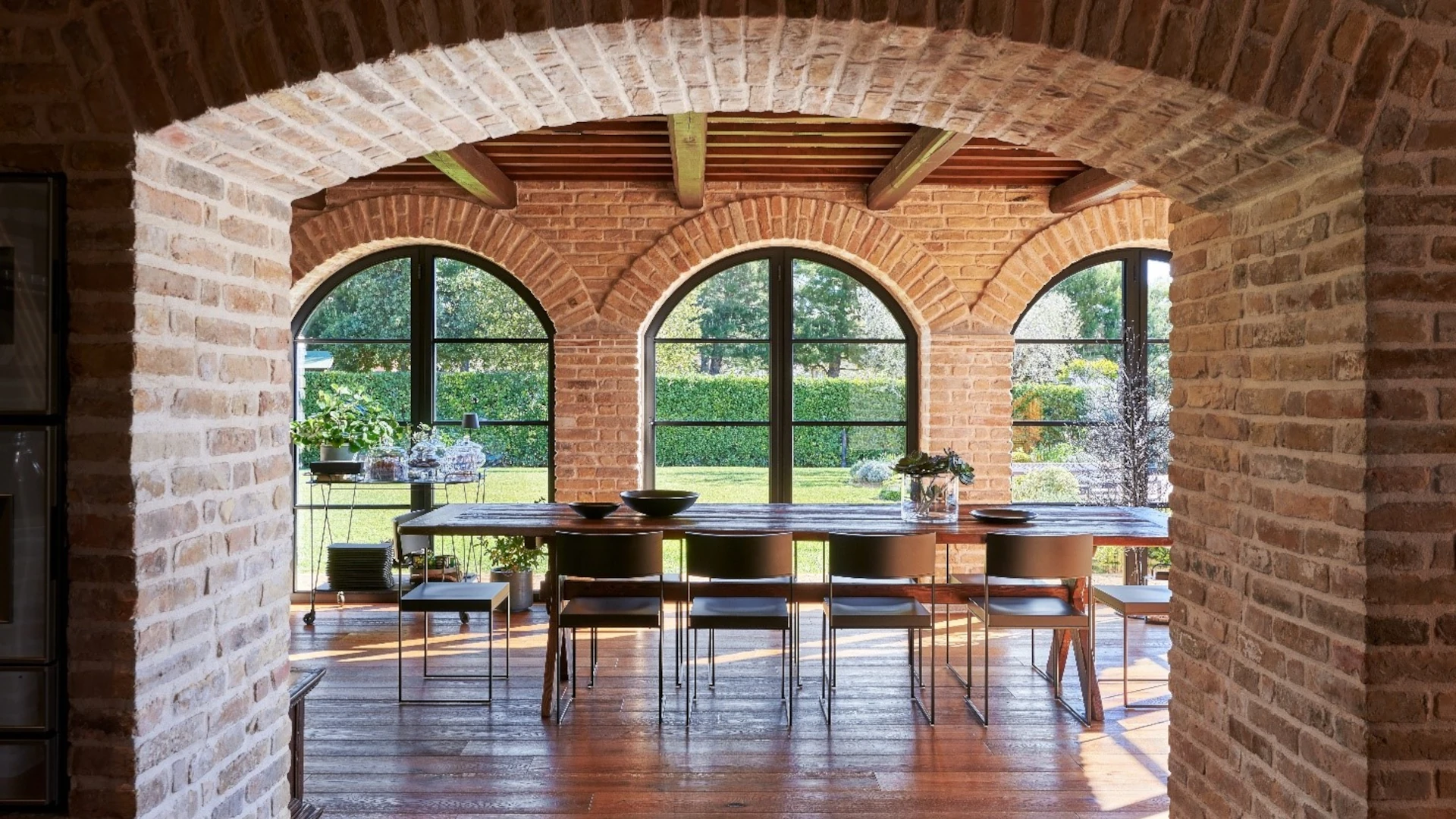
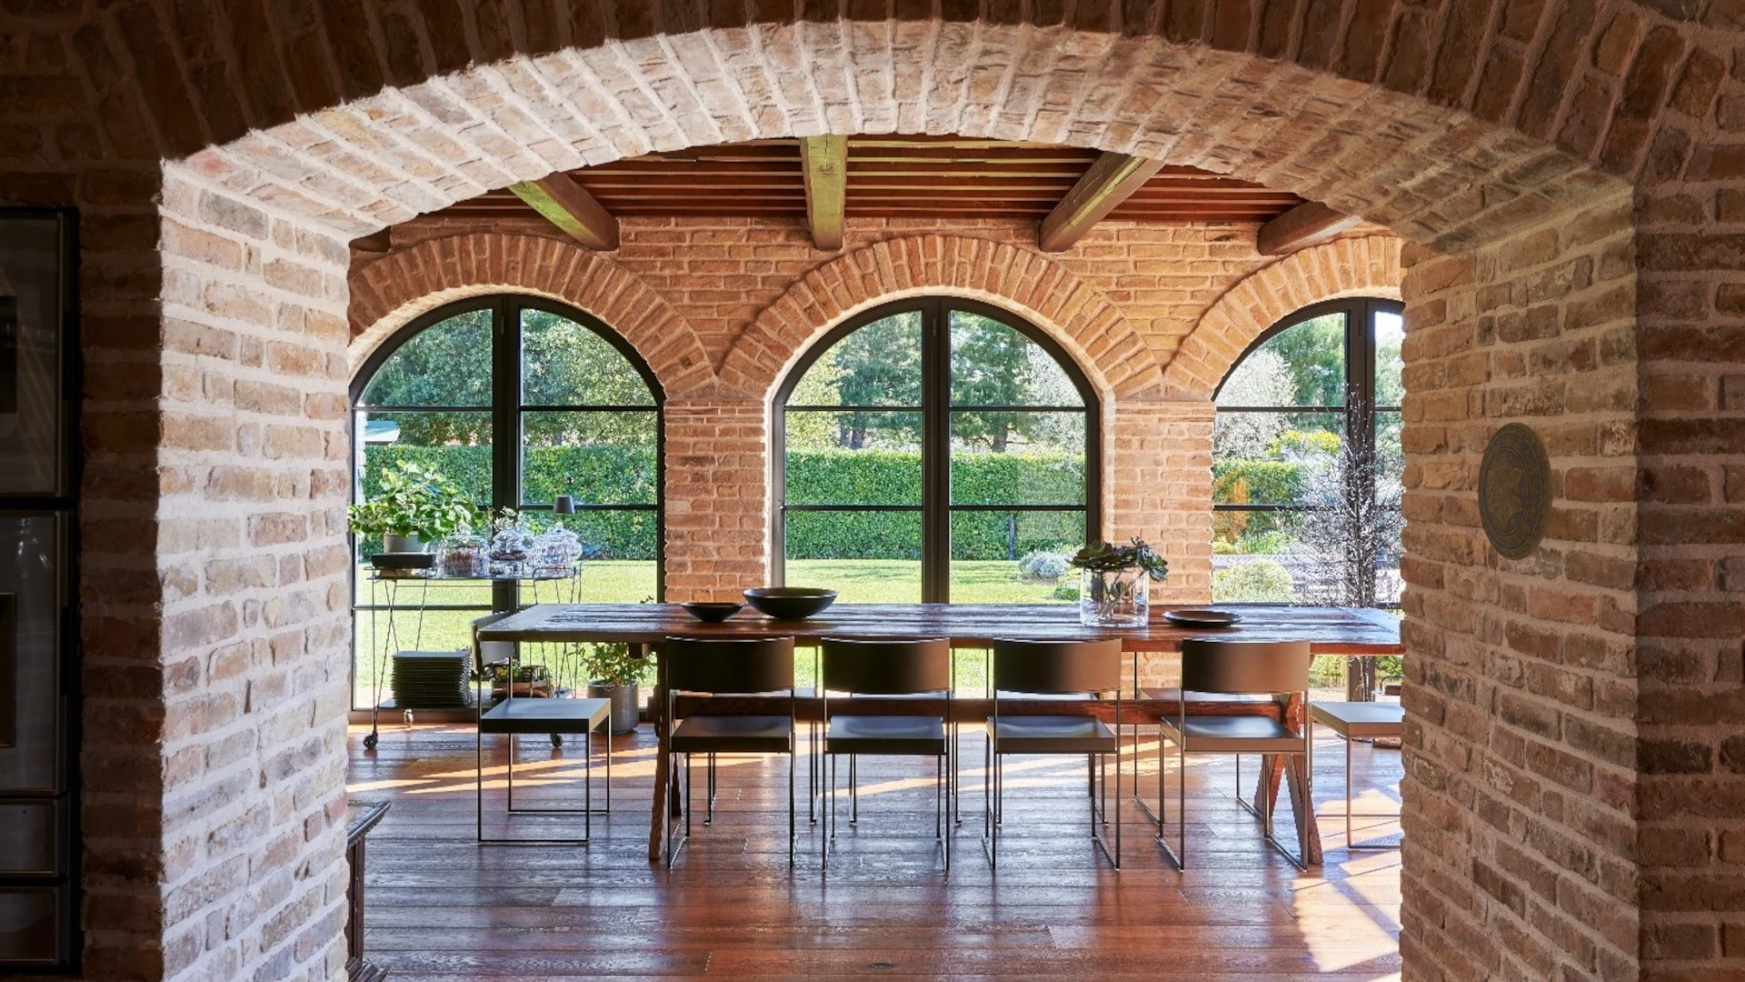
+ decorative plate (1508, 492)
